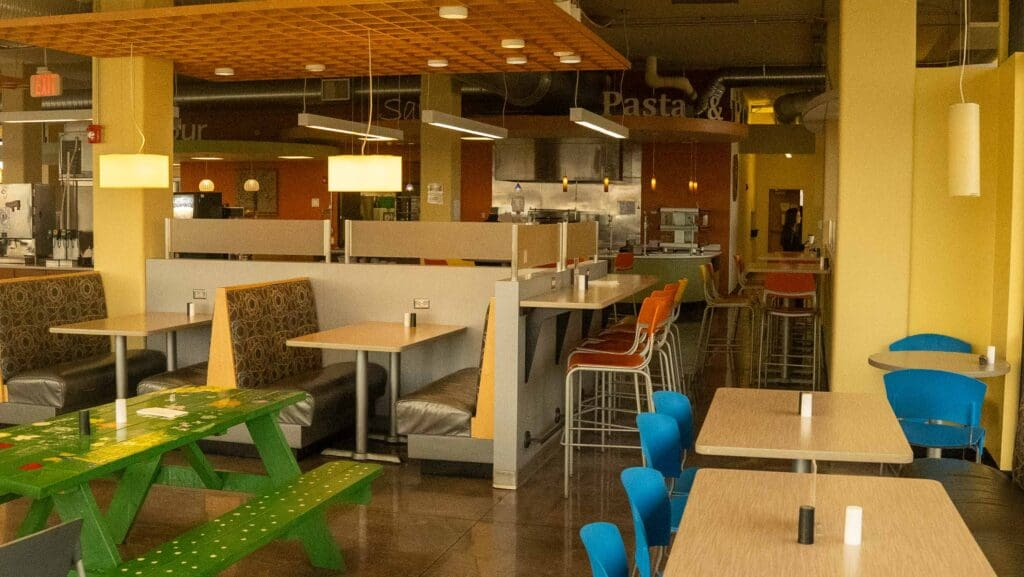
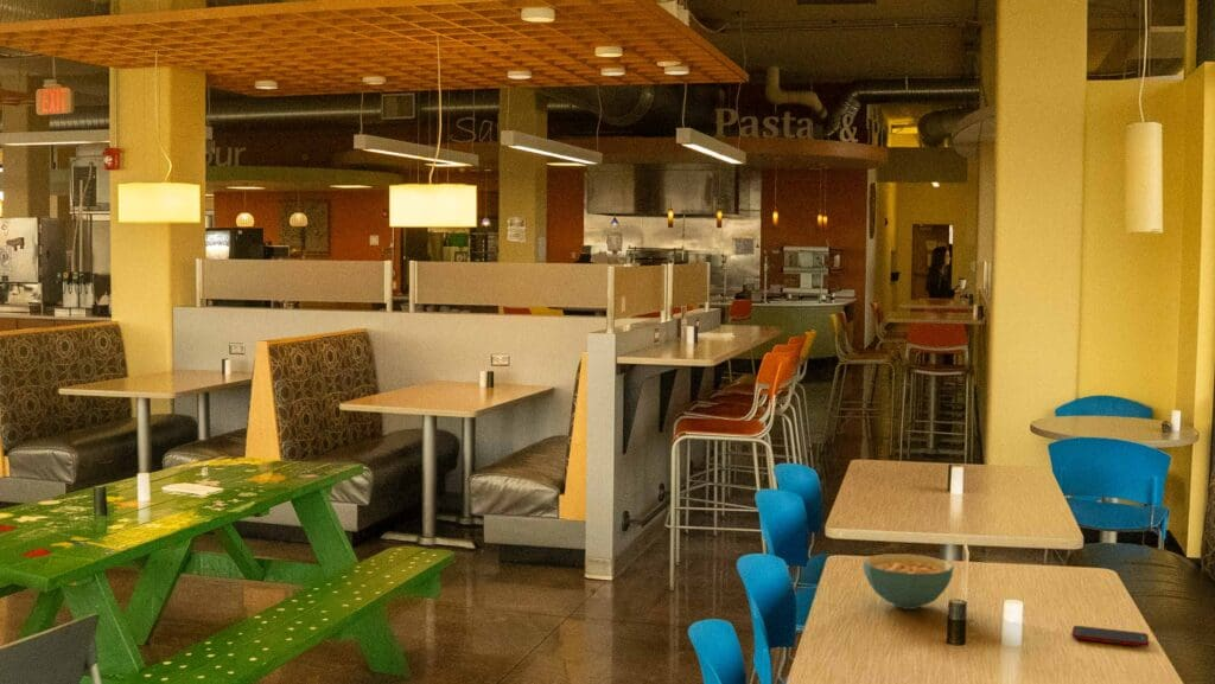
+ cell phone (1109, 635)
+ cereal bowl (907, 584)
